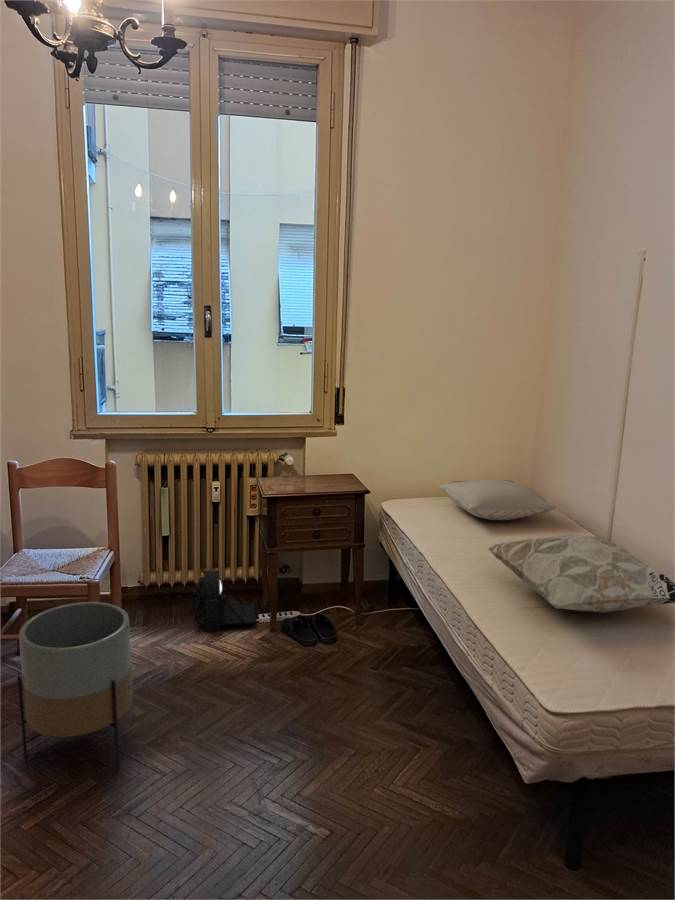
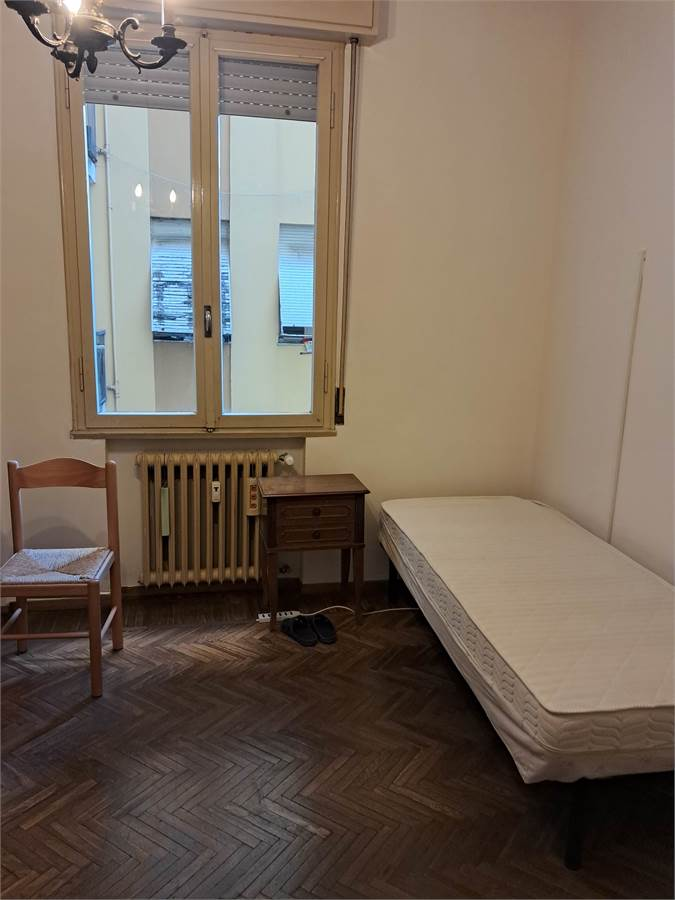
- backpack (222, 587)
- planter (77, 687)
- decorative pillow (583, 571)
- pillow (493, 497)
